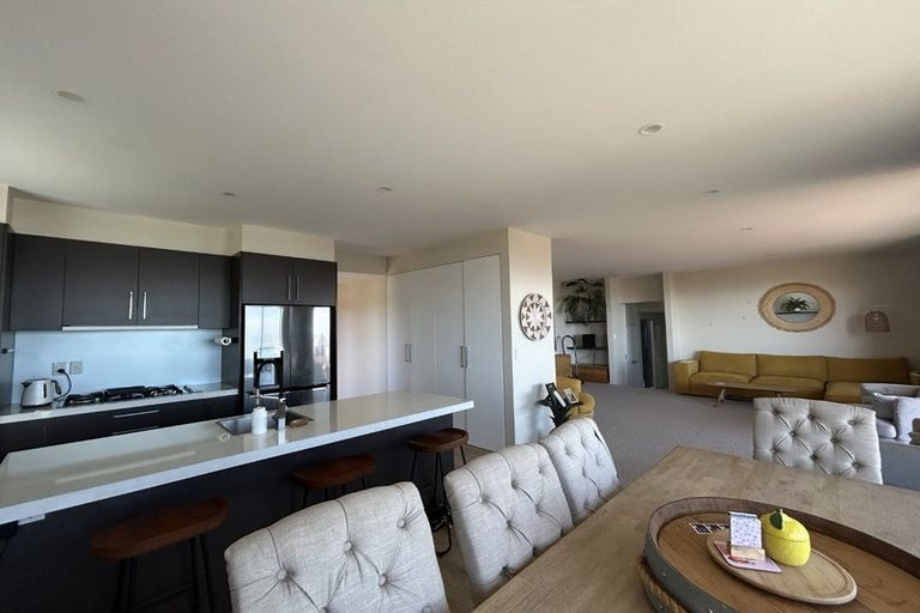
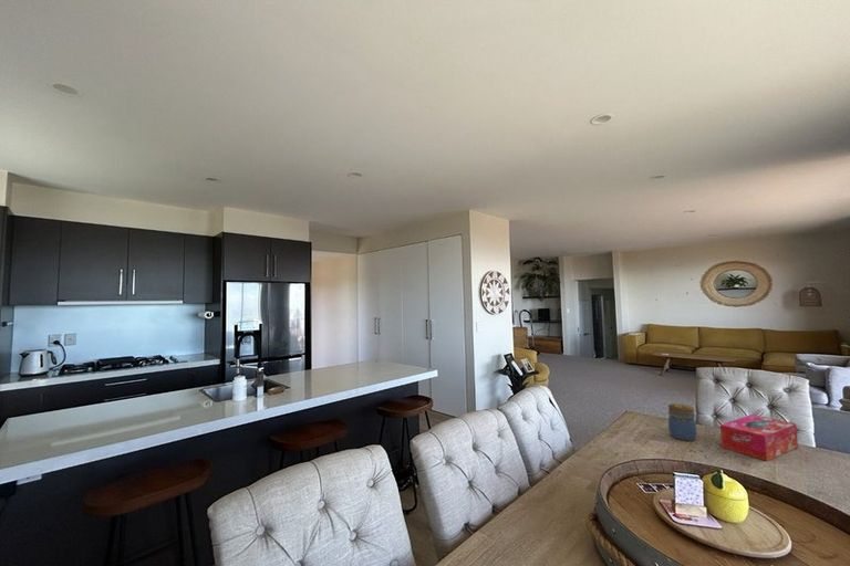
+ tissue box (758, 436)
+ jar (682, 420)
